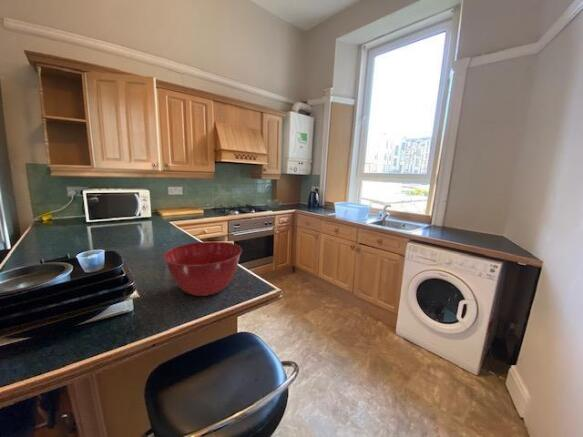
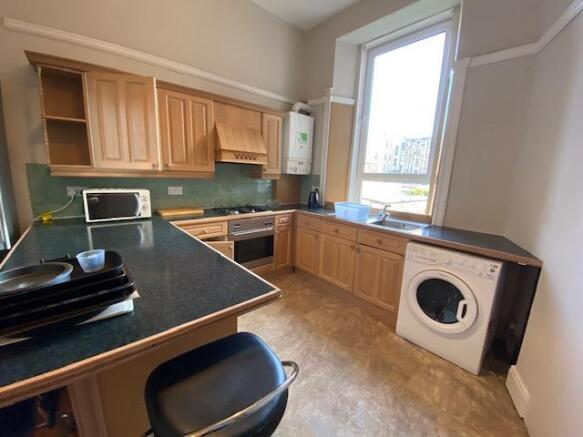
- mixing bowl (205, 269)
